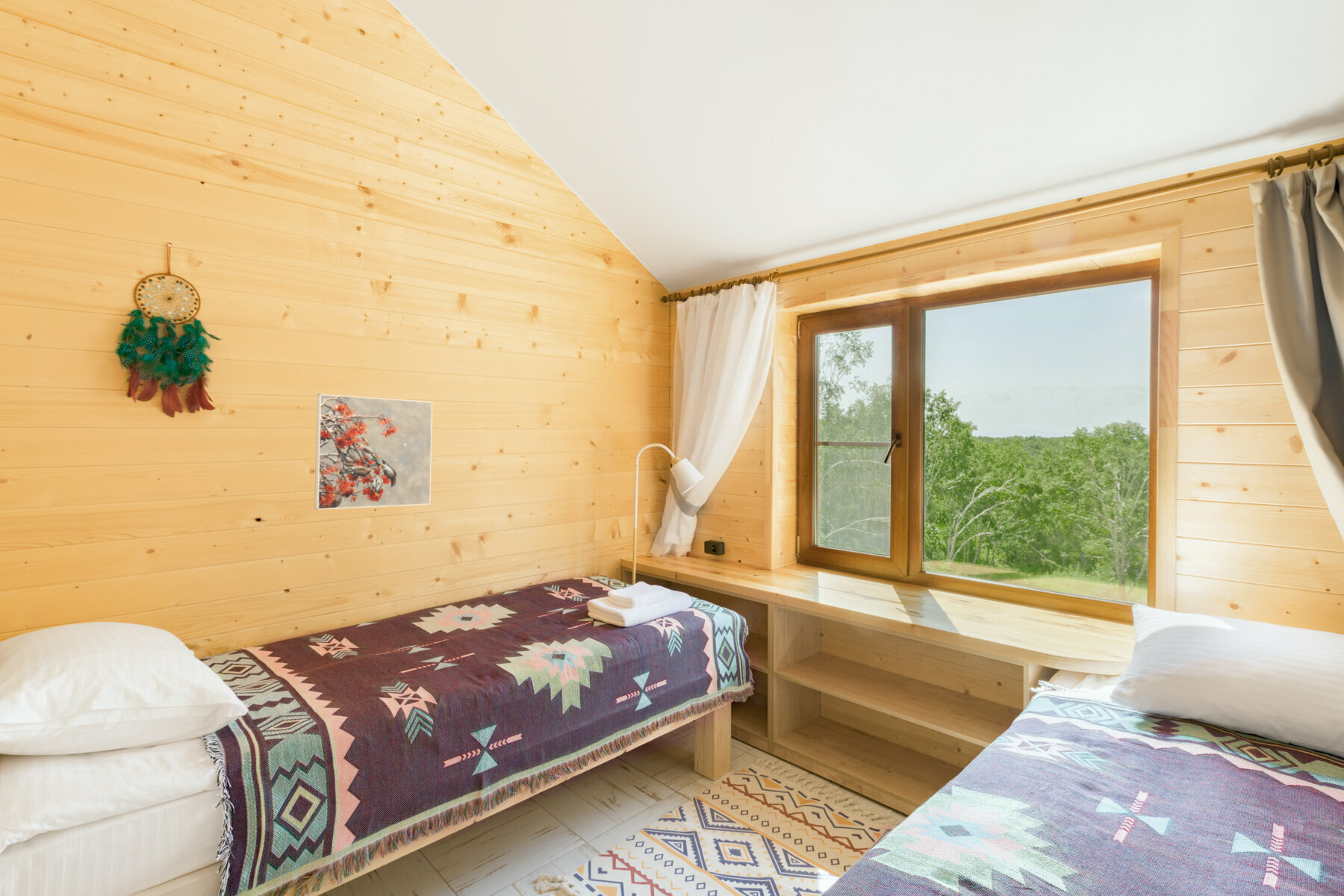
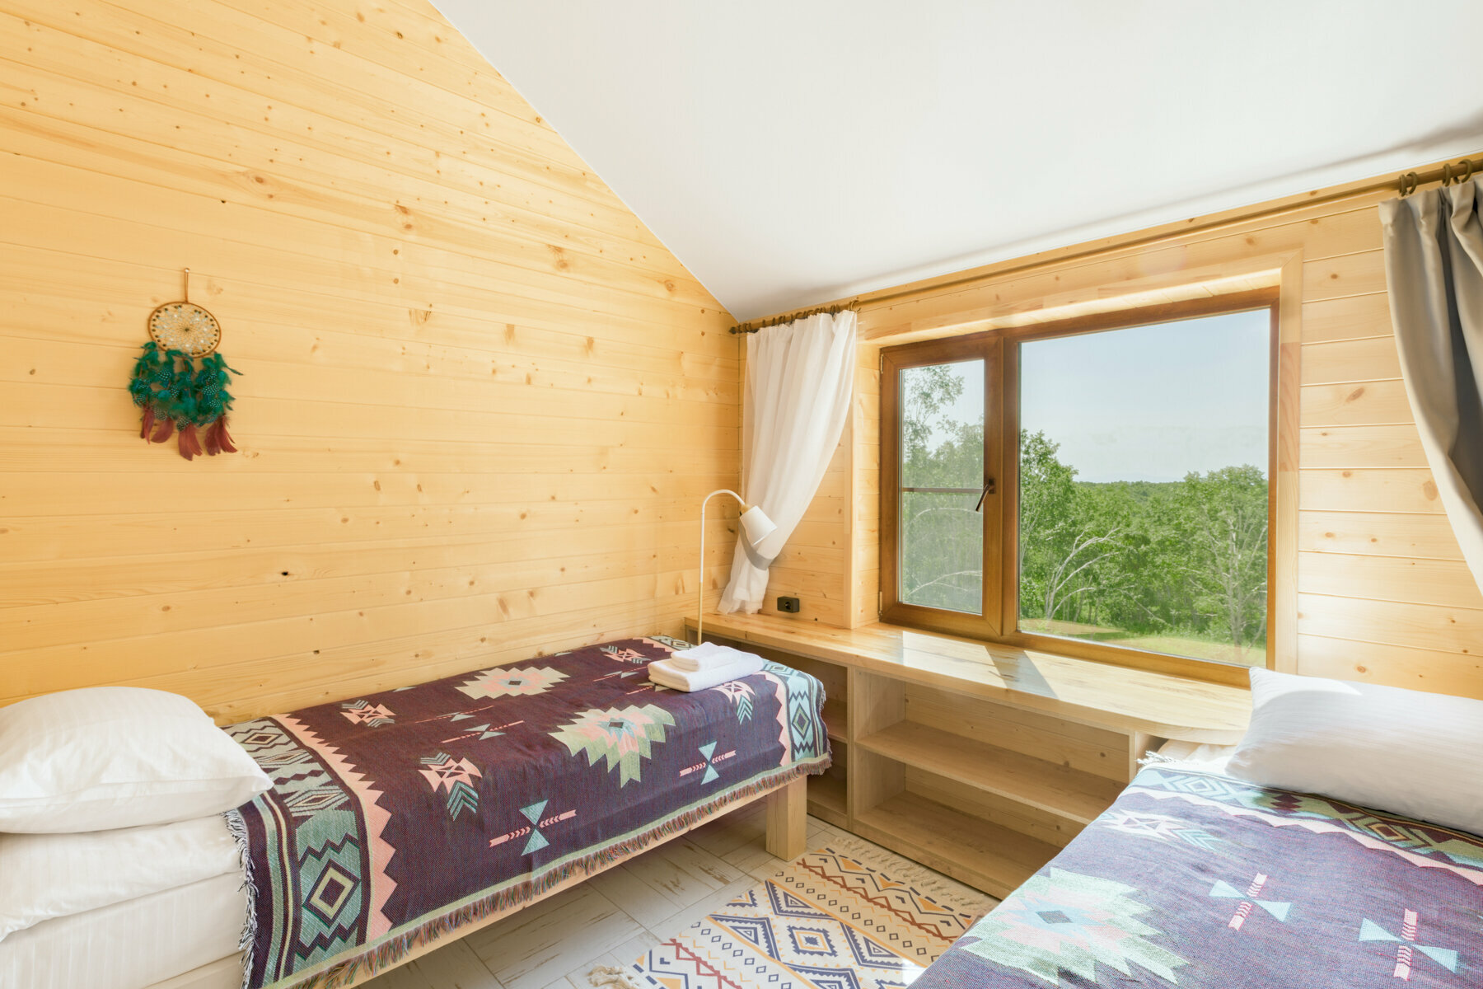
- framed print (376, 452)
